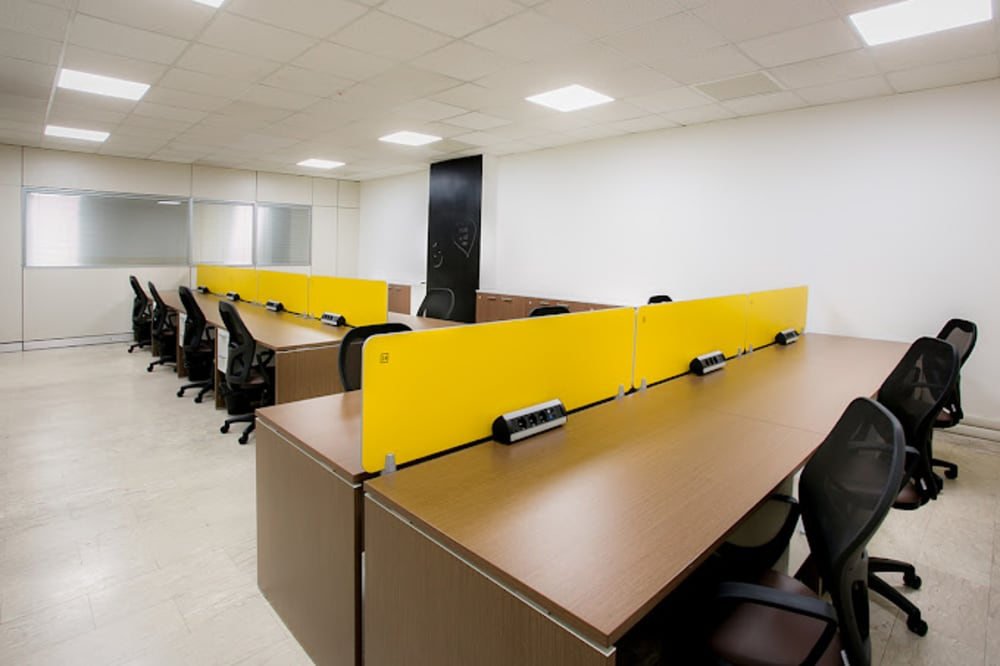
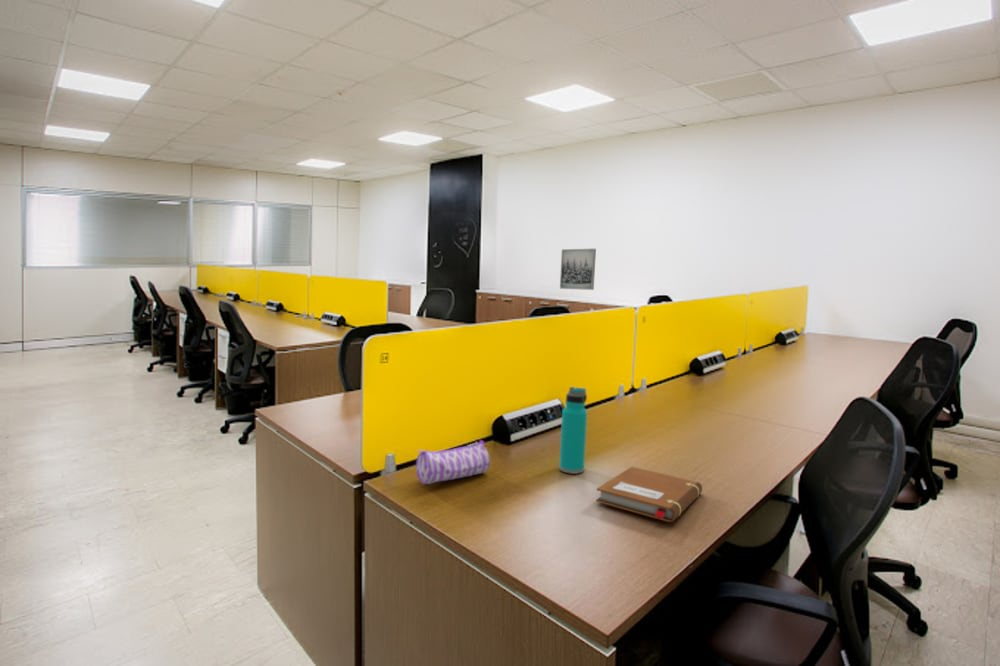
+ notebook (650, 492)
+ wall art (577, 269)
+ water bottle (573, 428)
+ pencil case (454, 461)
